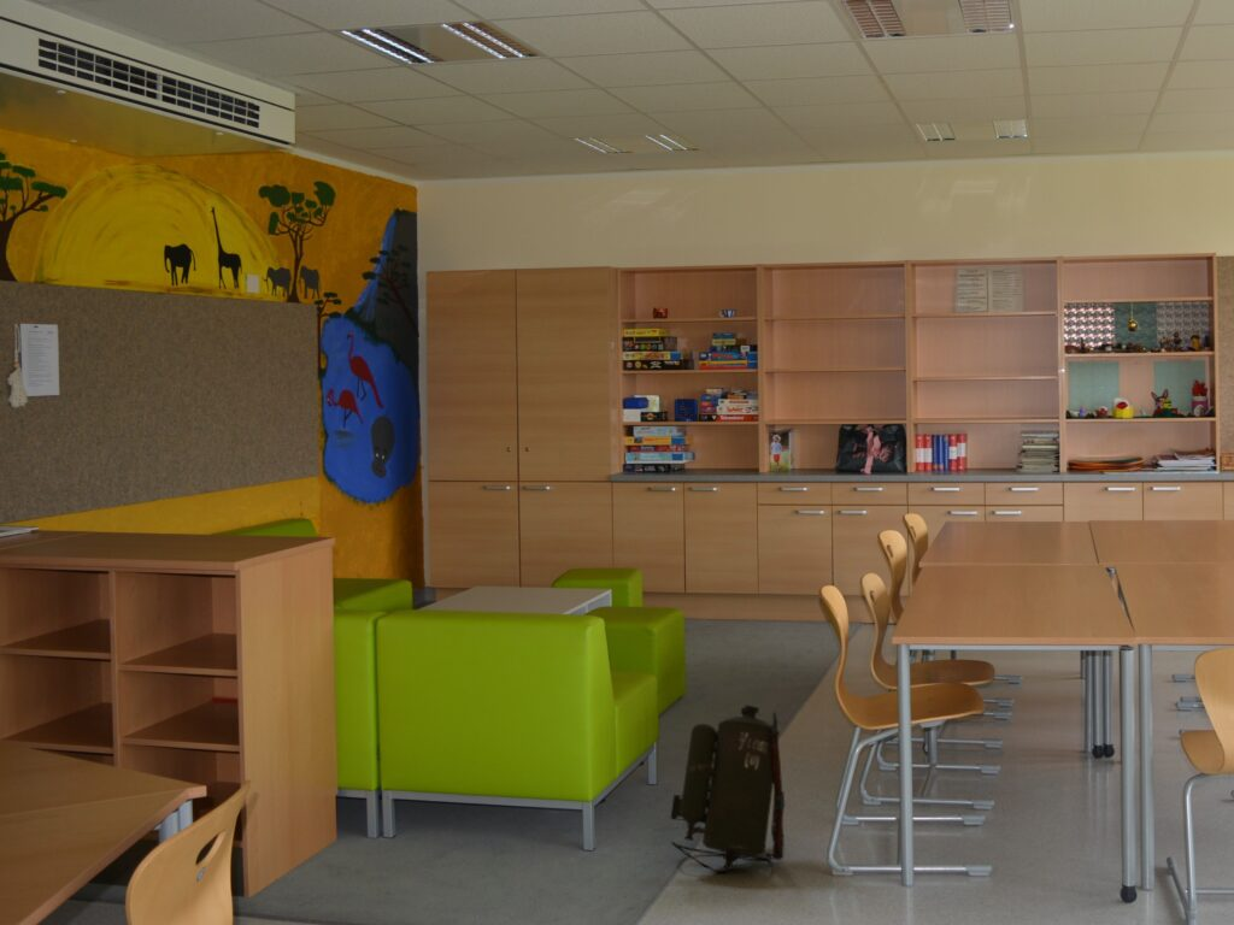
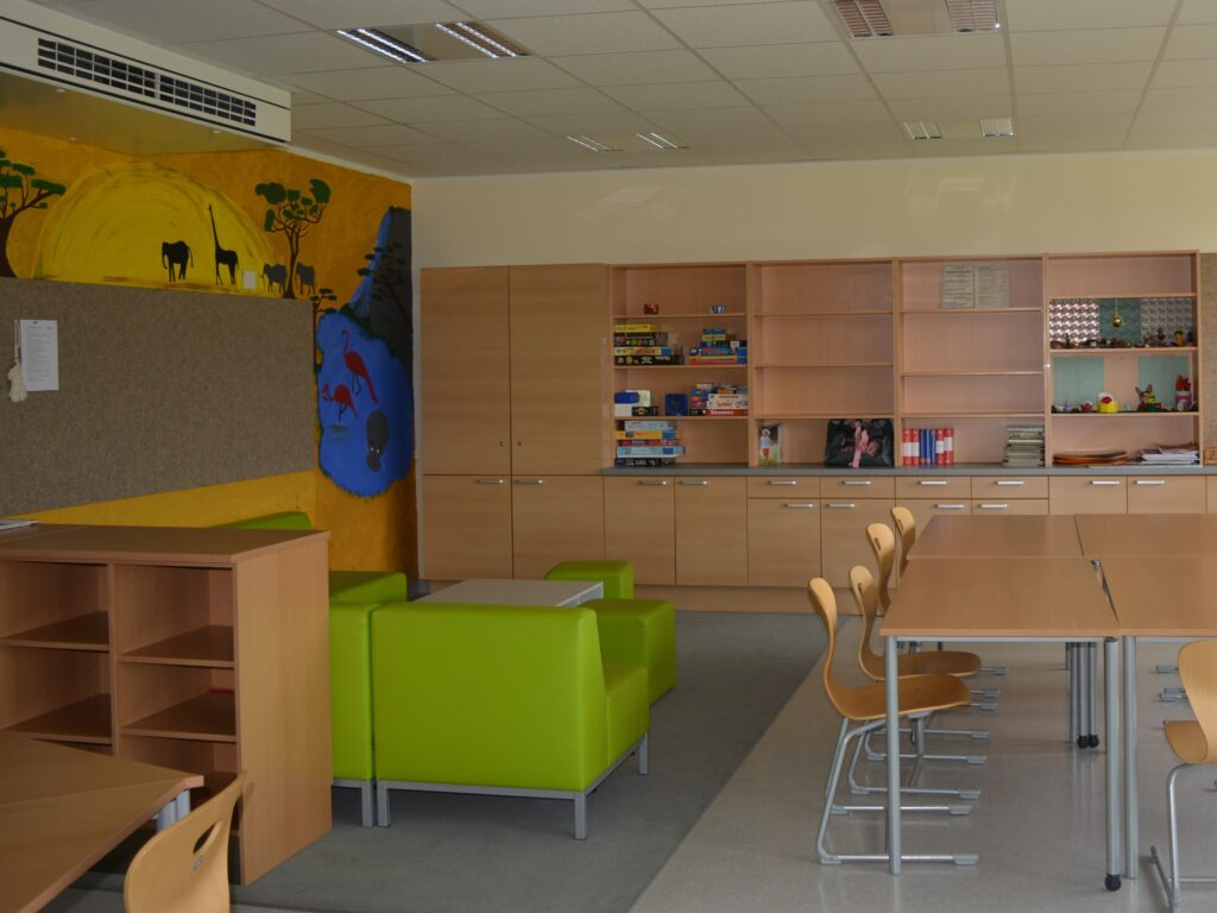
- backpack (730, 786)
